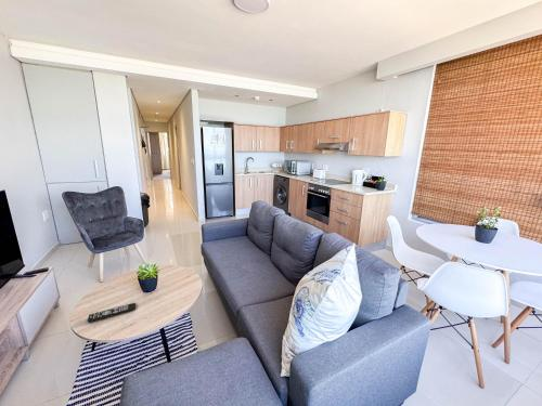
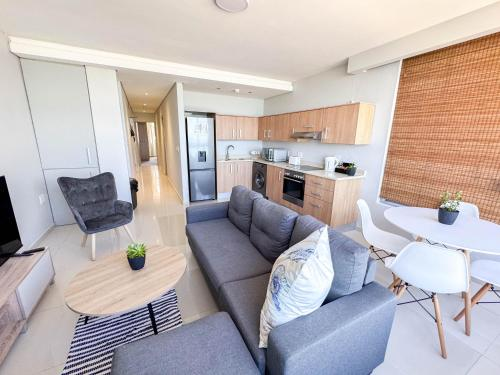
- remote control (113, 312)
